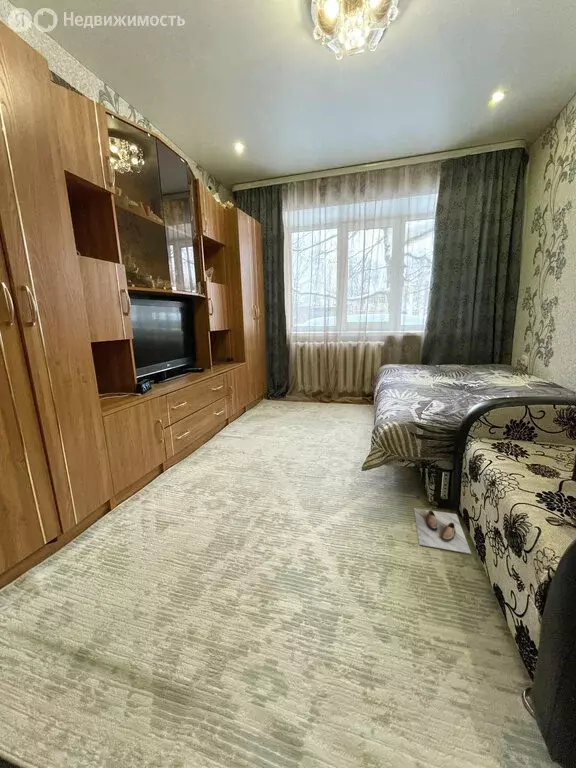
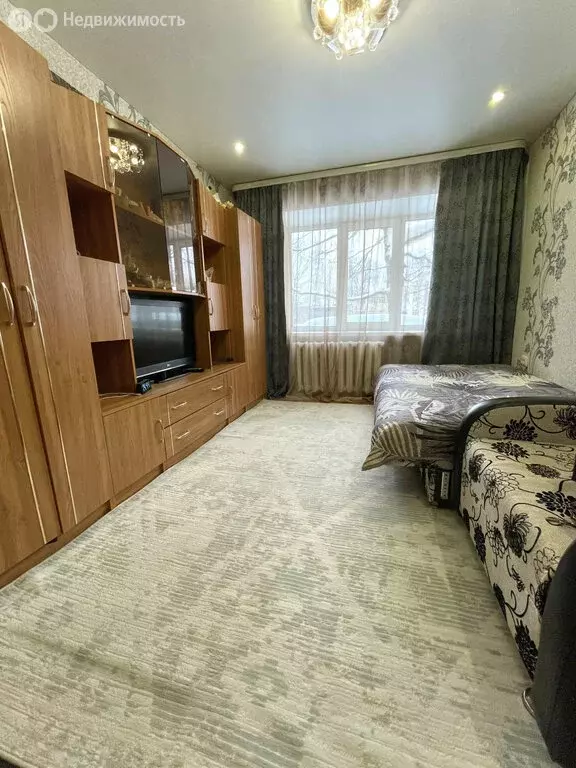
- shoe (439, 524)
